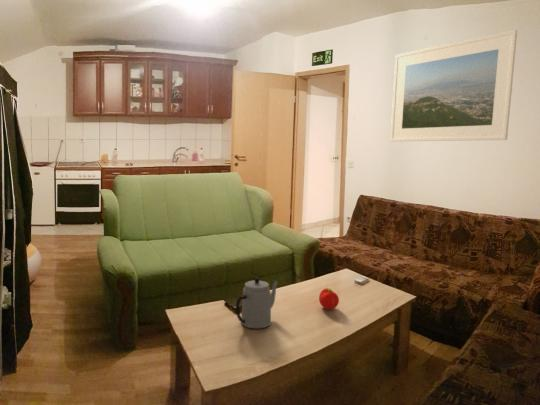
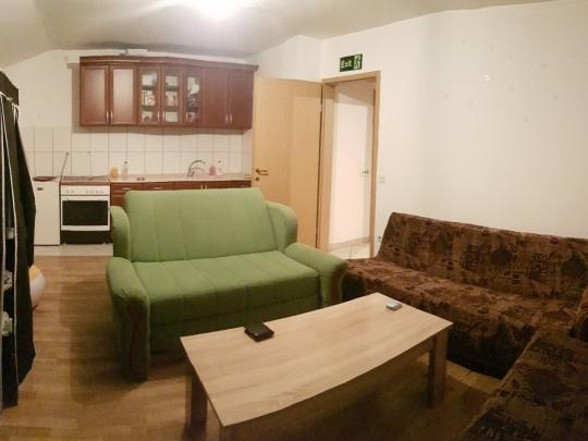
- fruit (328, 297)
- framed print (445, 93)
- teapot (258, 299)
